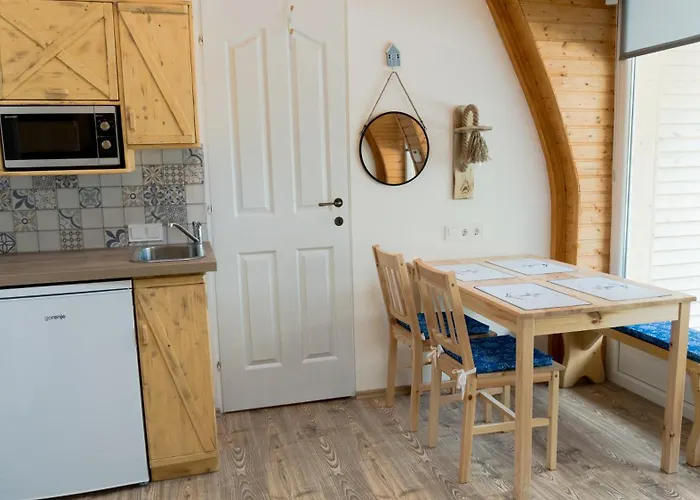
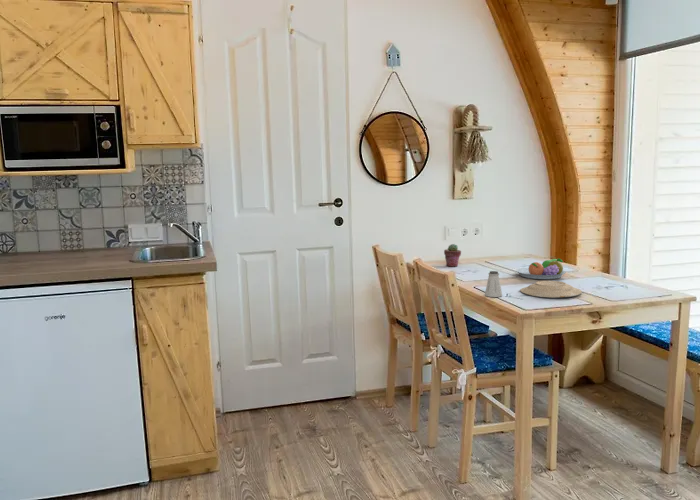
+ fruit bowl (542, 266)
+ potted succulent (452, 254)
+ plate (550, 287)
+ saltshaker (493, 283)
